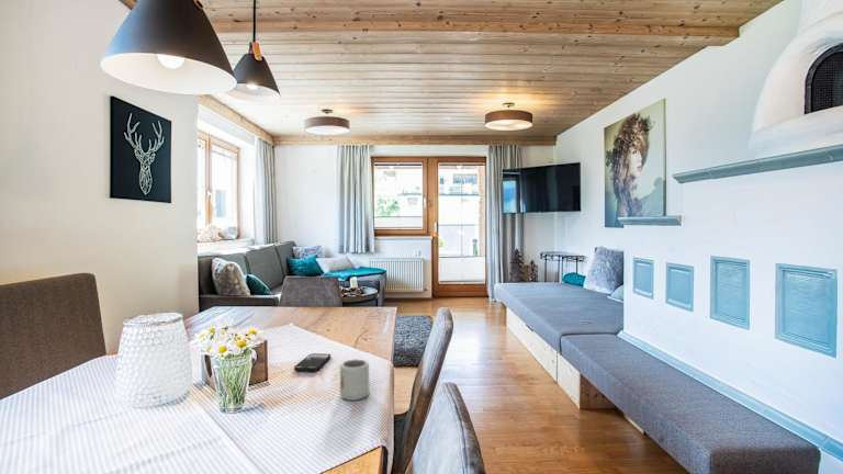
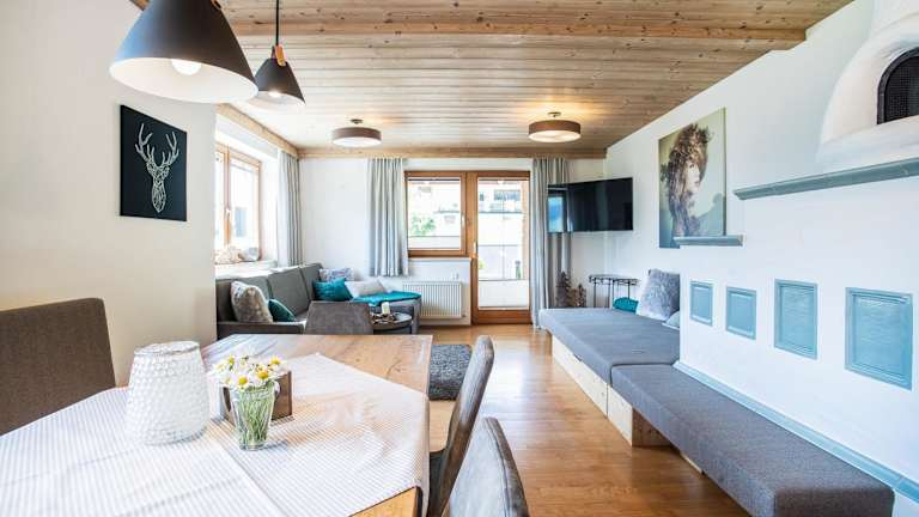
- cup (355, 376)
- smartphone (313, 361)
